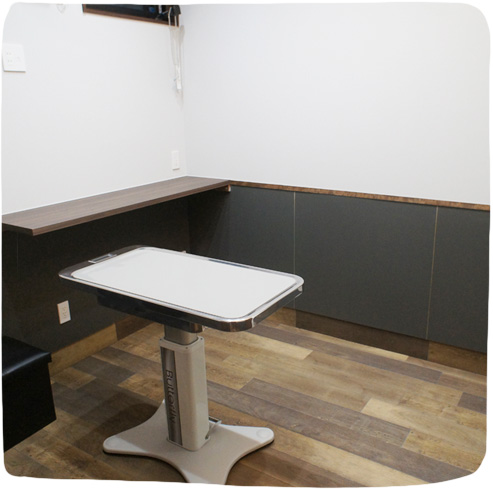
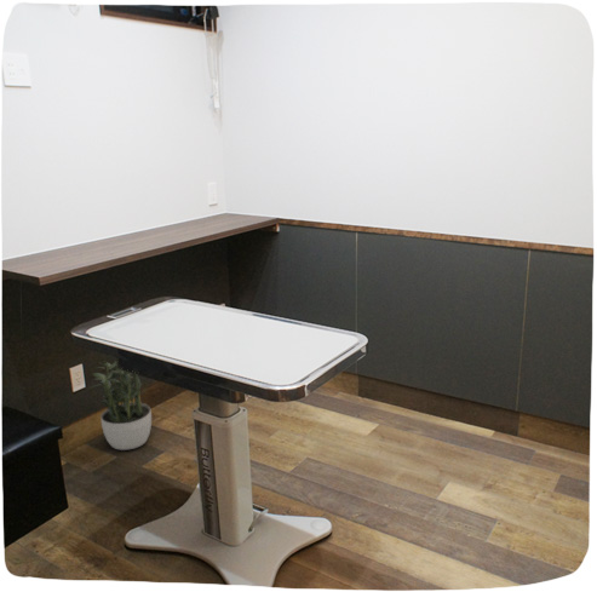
+ potted plant (120, 398)
